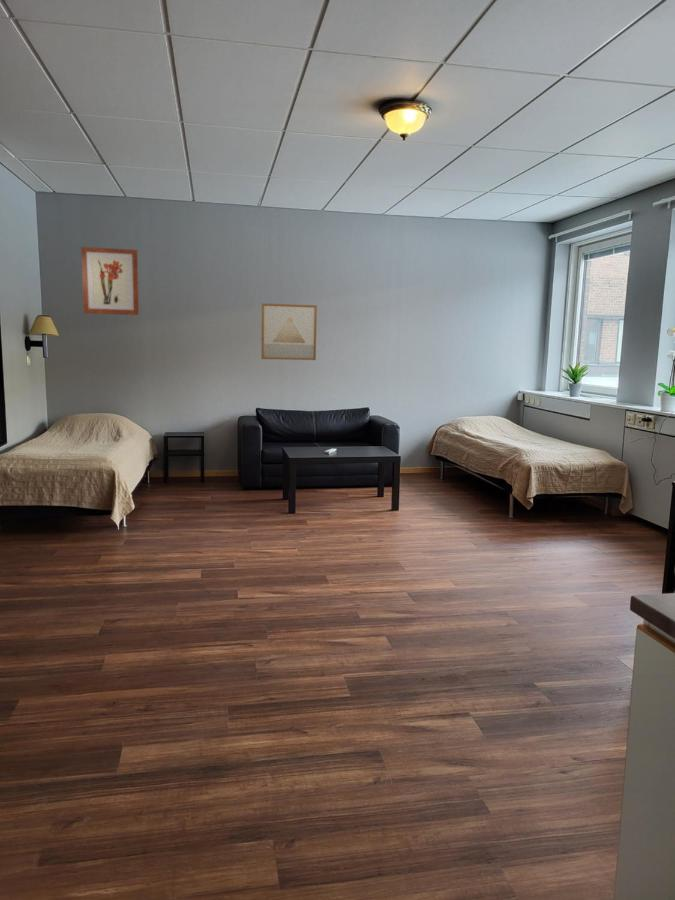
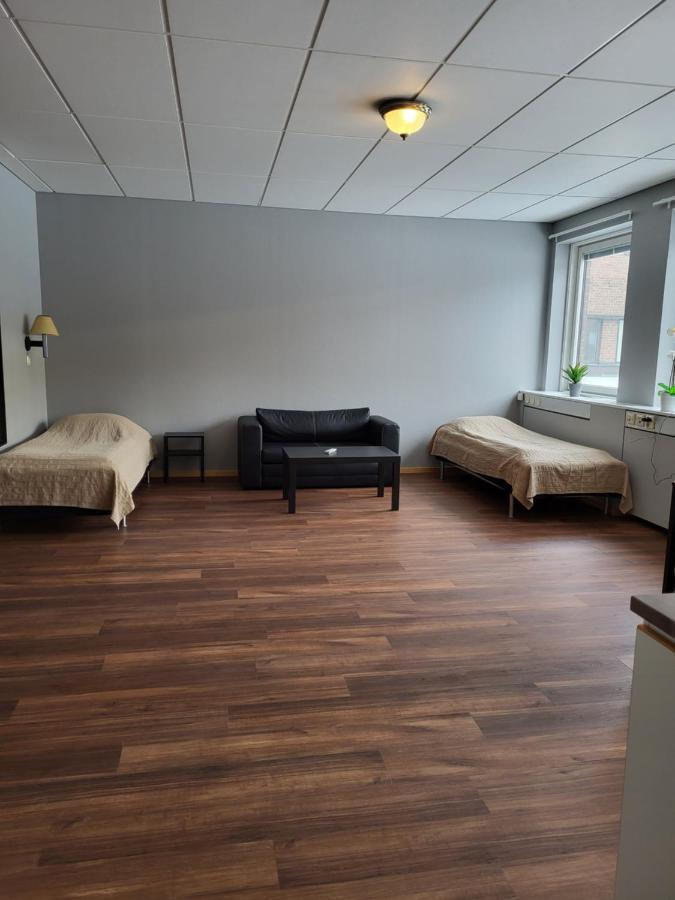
- wall art (110, 281)
- wall art (289, 332)
